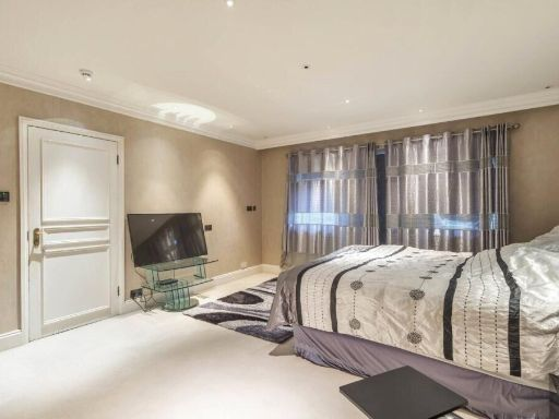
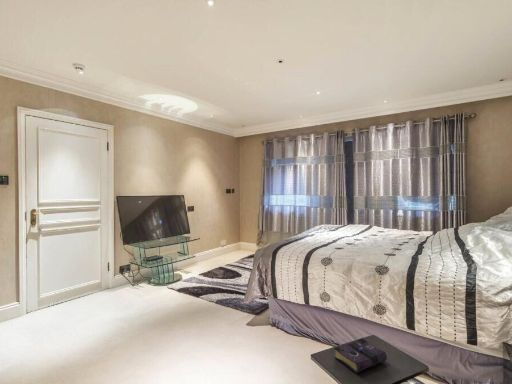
+ book (360, 355)
